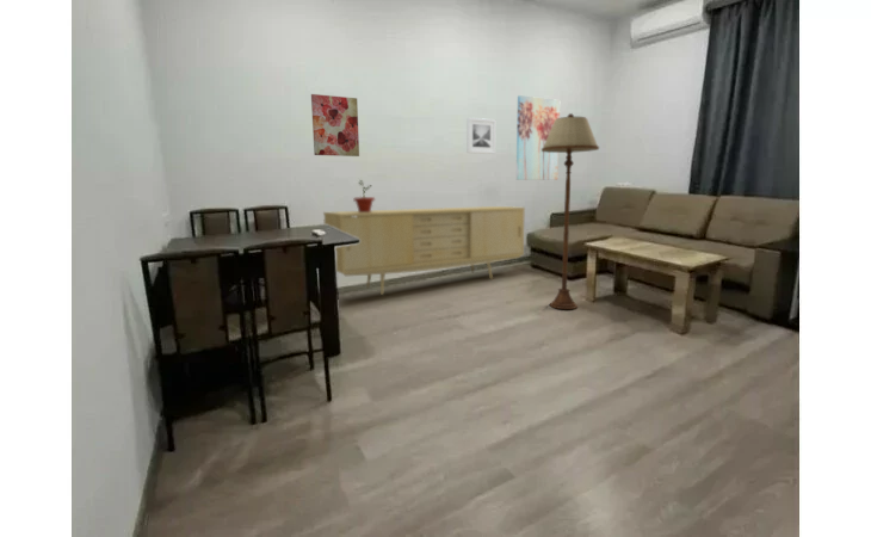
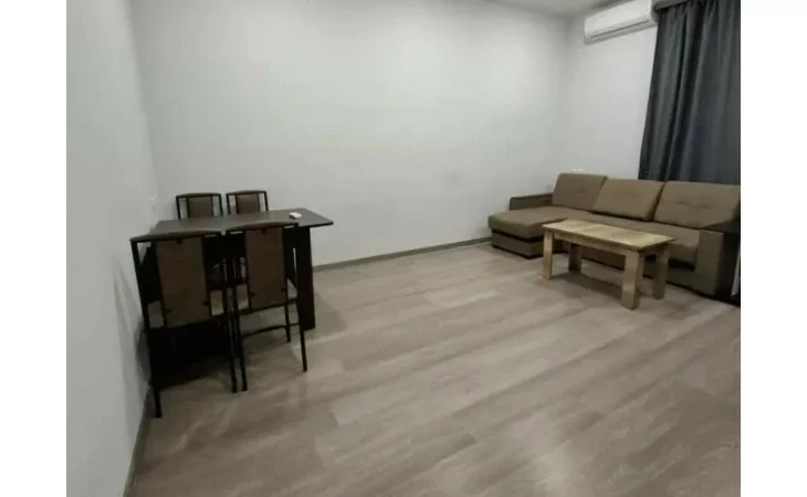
- sideboard (431, 247)
- wall art (538, 140)
- floor lamp (567, 212)
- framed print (481, 136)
- potted plant (364, 195)
- wall art (335, 125)
